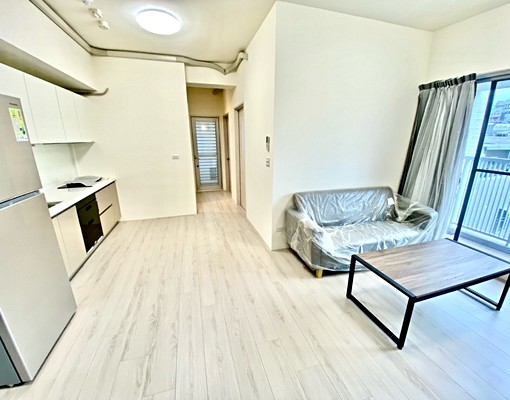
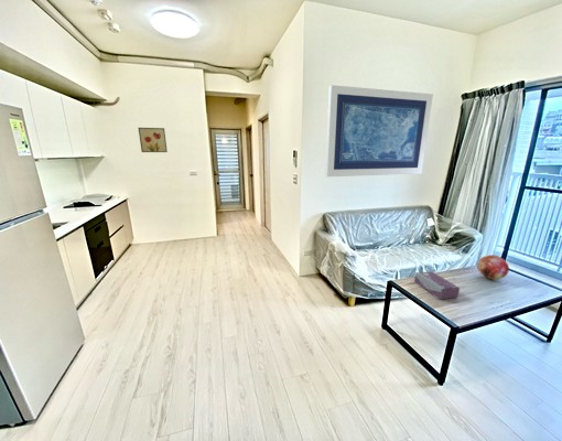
+ wall art (379, 135)
+ decorative orb (491, 267)
+ wall art (153, 140)
+ tissue box (435, 283)
